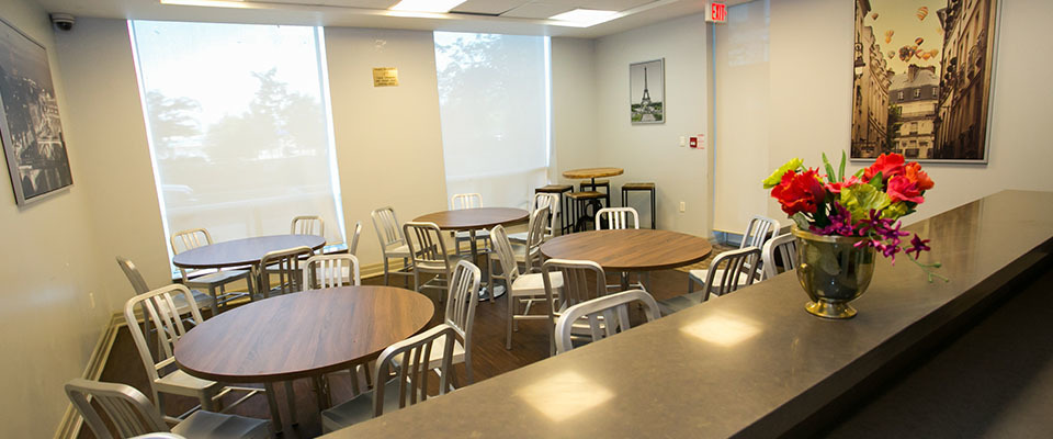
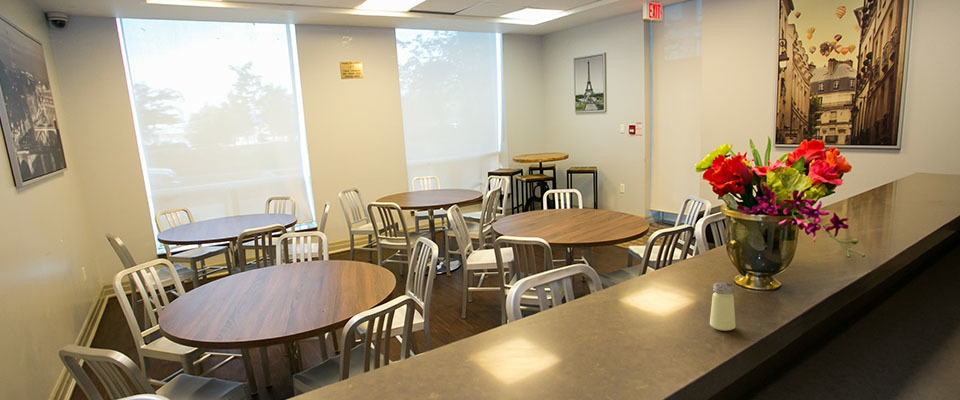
+ saltshaker (722, 305)
